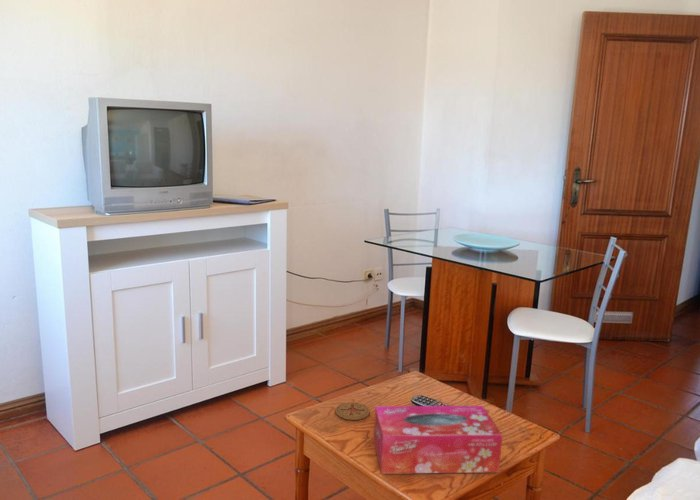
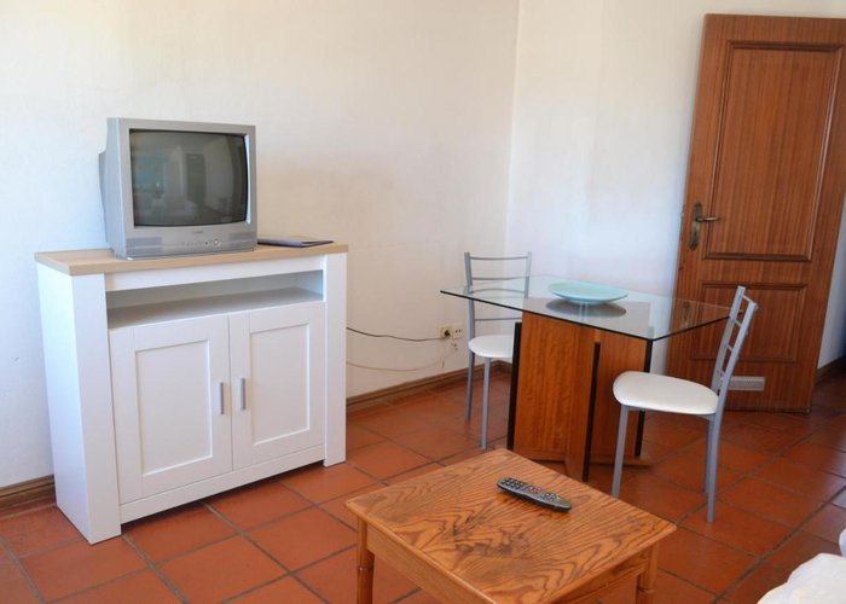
- coaster (352, 410)
- tissue box (434, 438)
